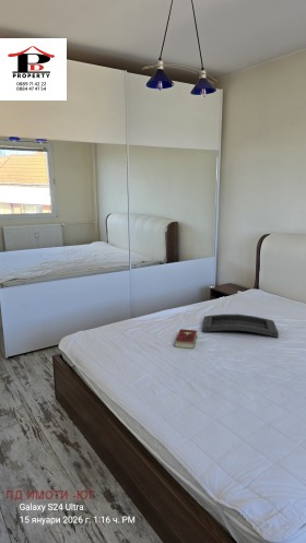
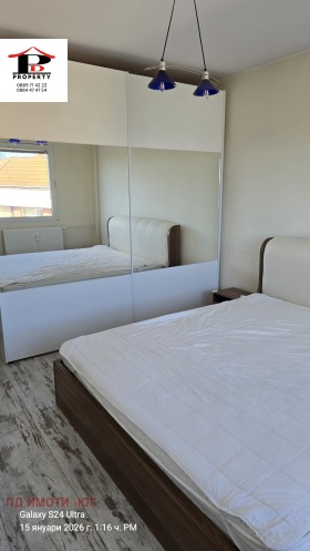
- tray (238, 323)
- hardcover book (186, 338)
